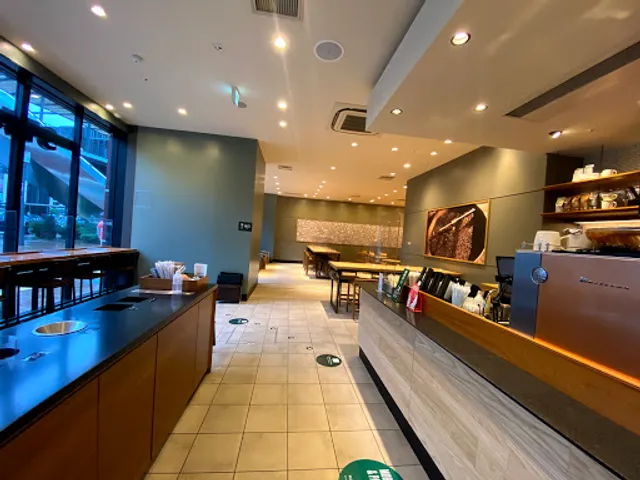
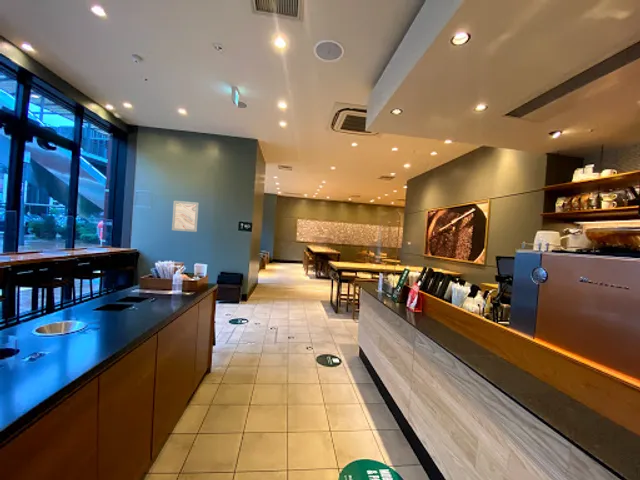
+ wall art (185, 216)
